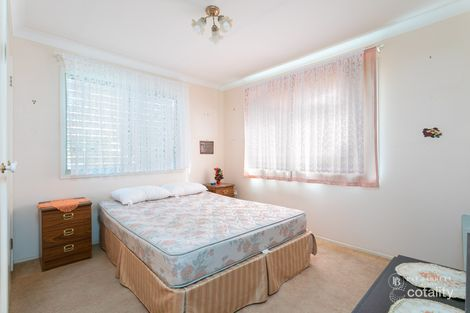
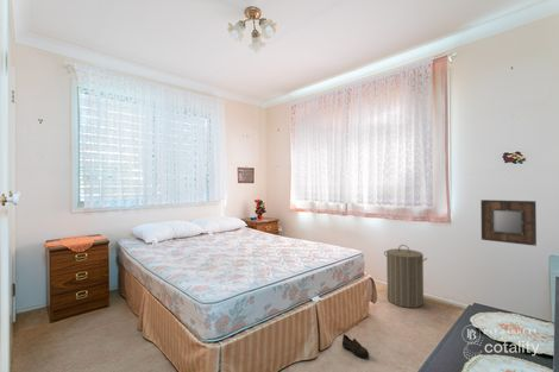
+ laundry hamper (404, 272)
+ shoe (354, 345)
+ home mirror (507, 221)
